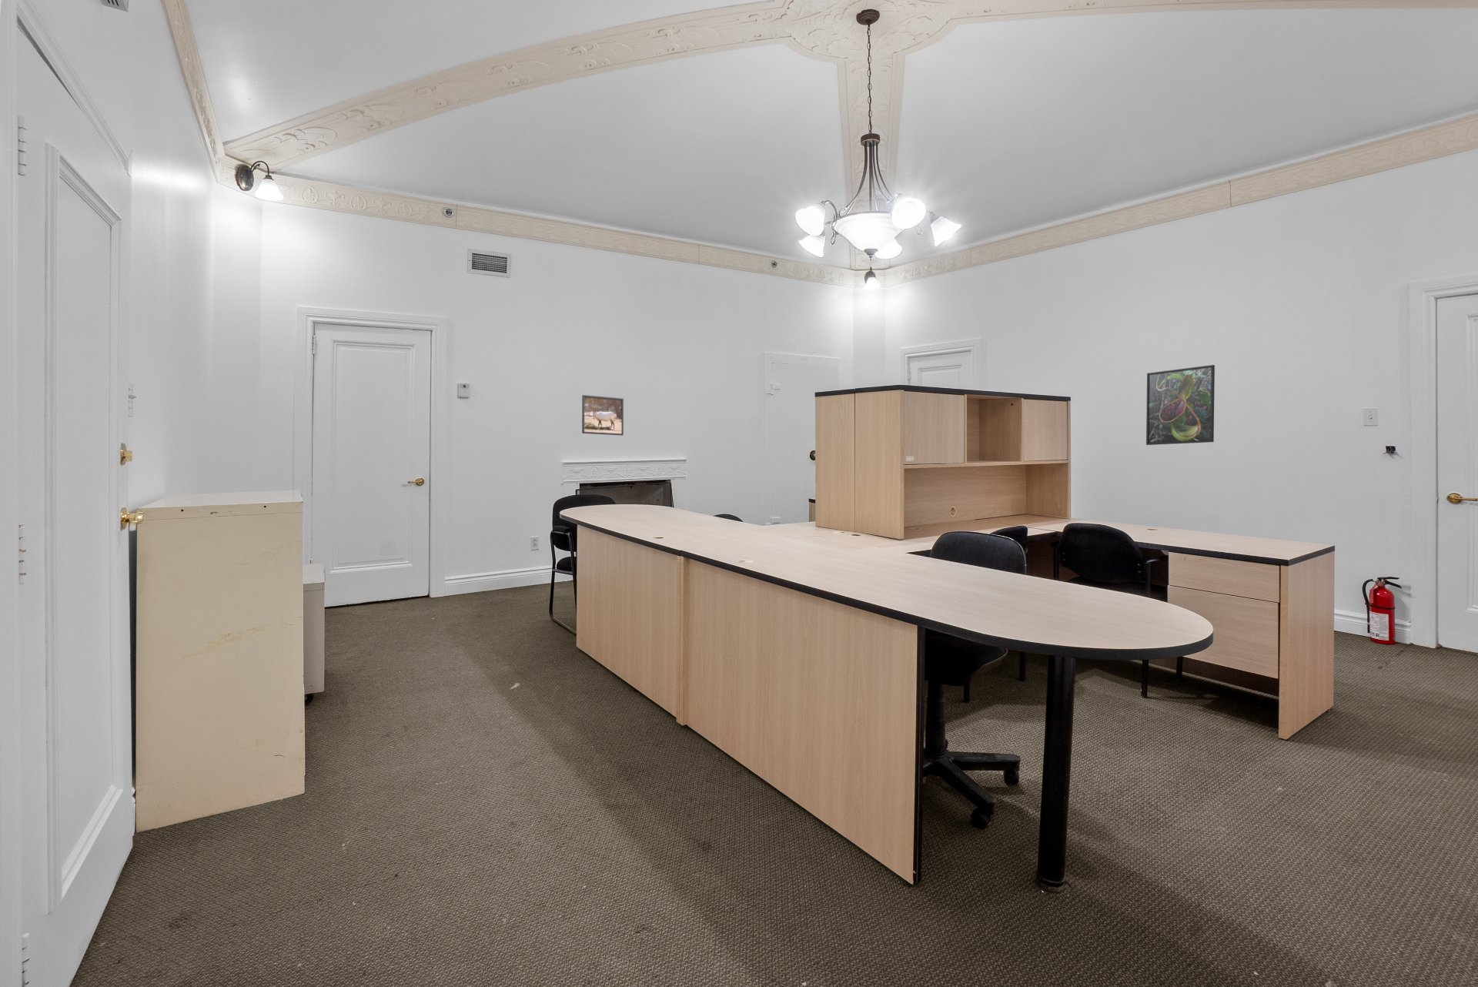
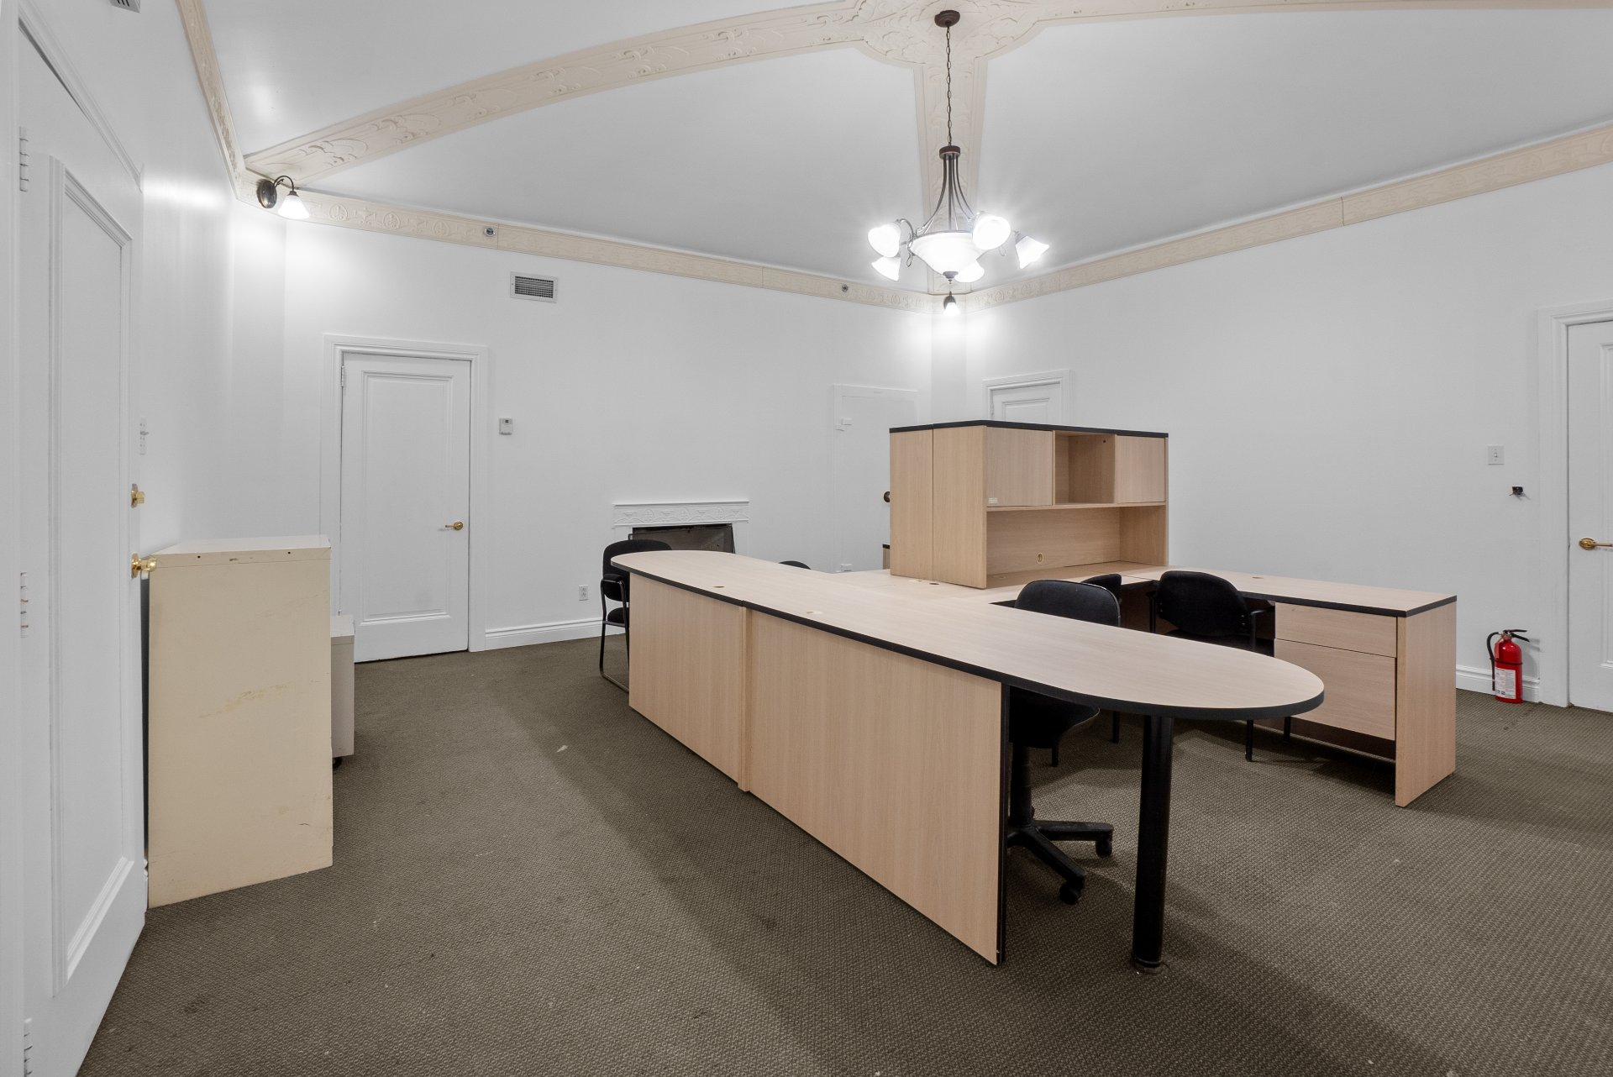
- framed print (602, 415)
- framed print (1178, 405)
